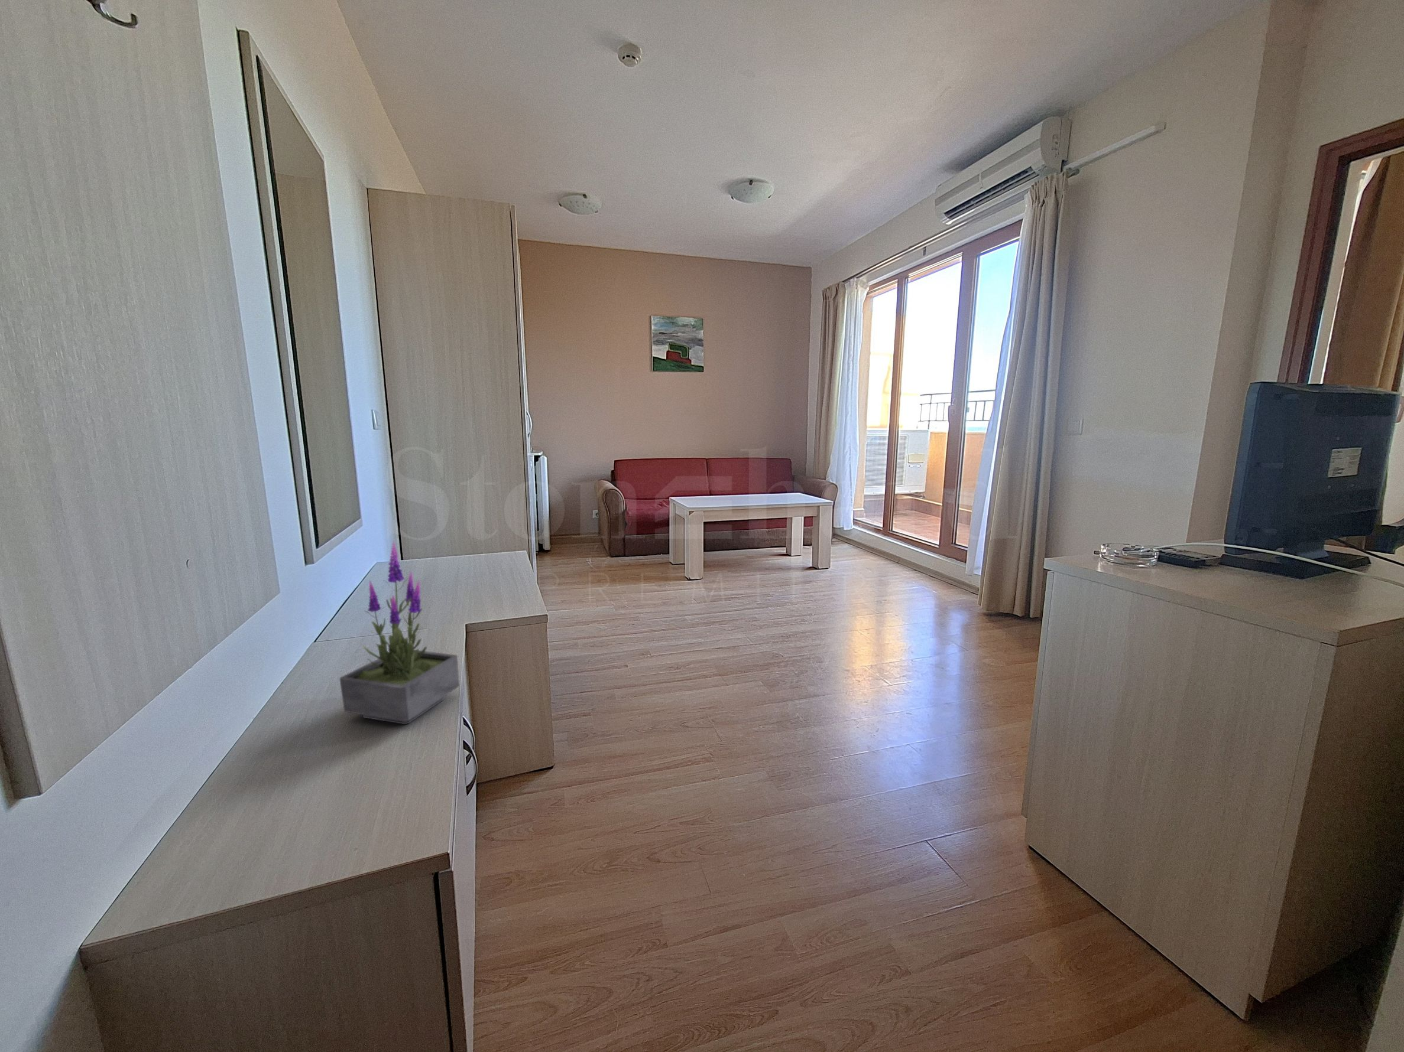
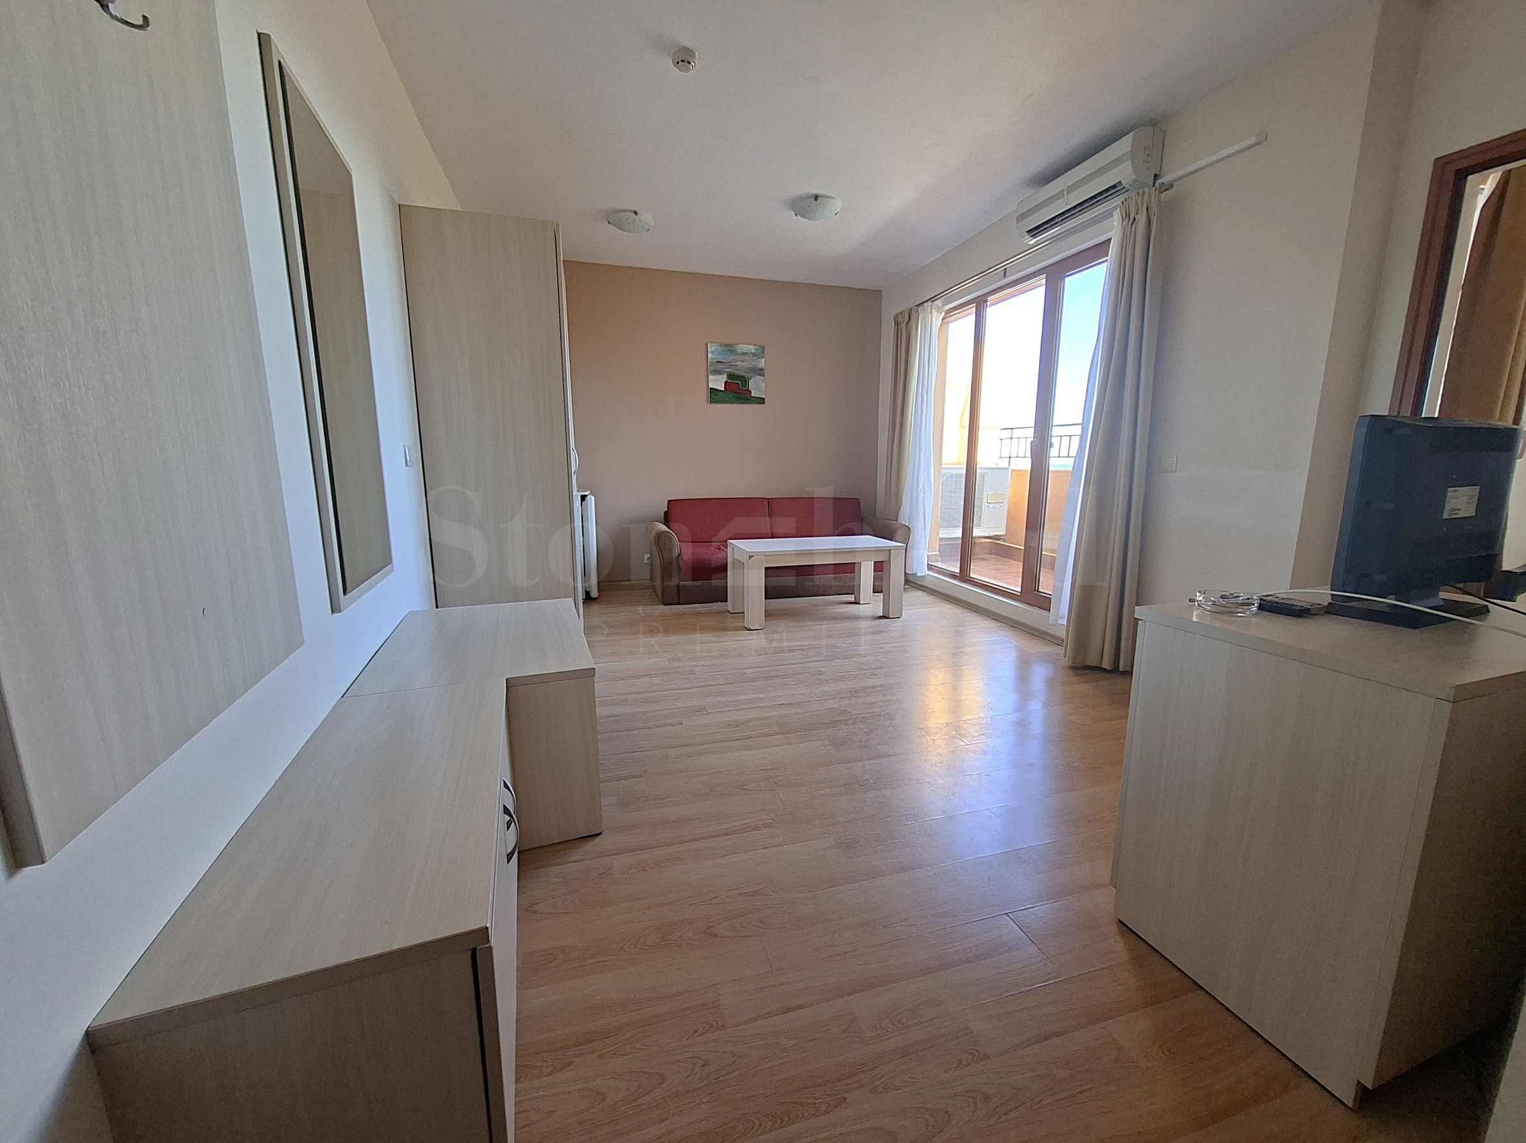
- potted plant (397, 627)
